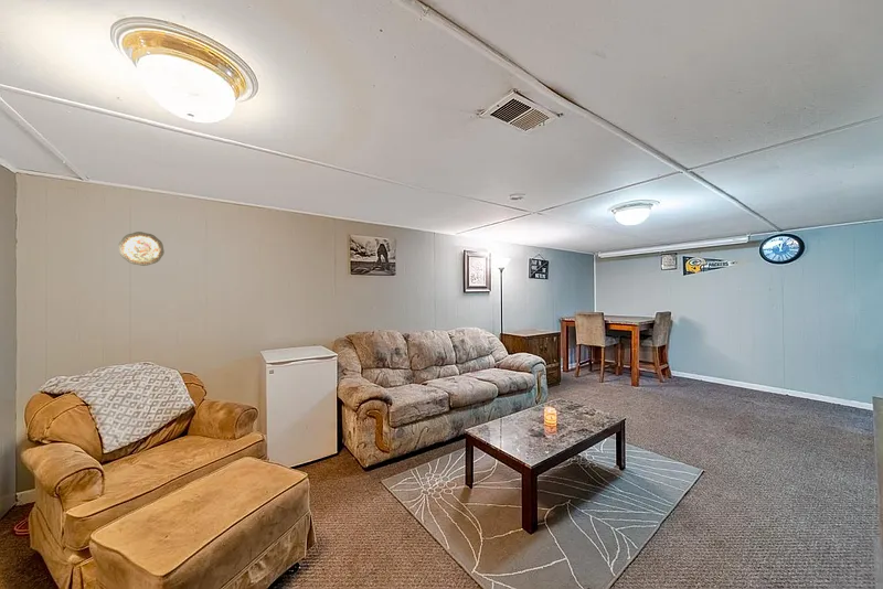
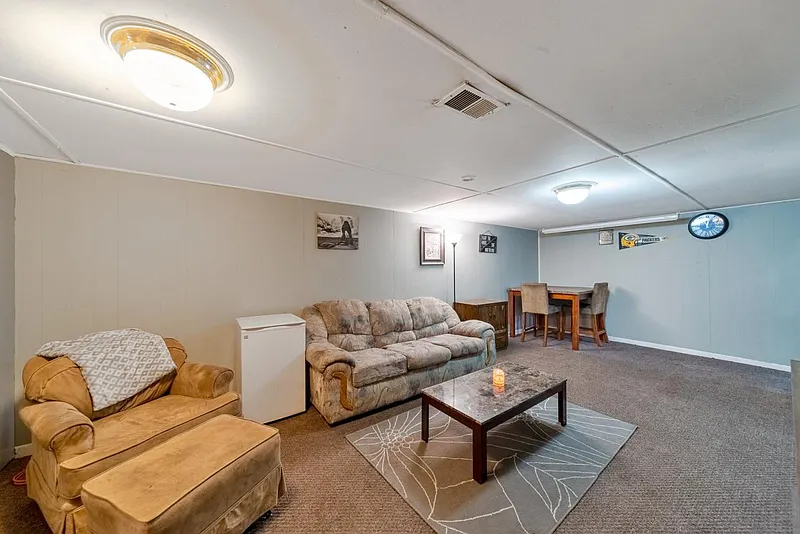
- decorative plate (141, 248)
